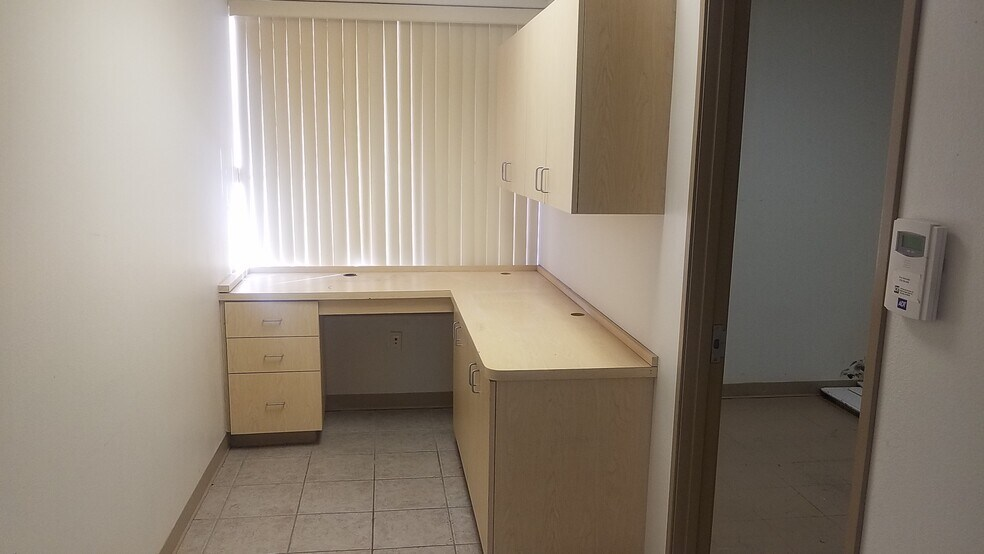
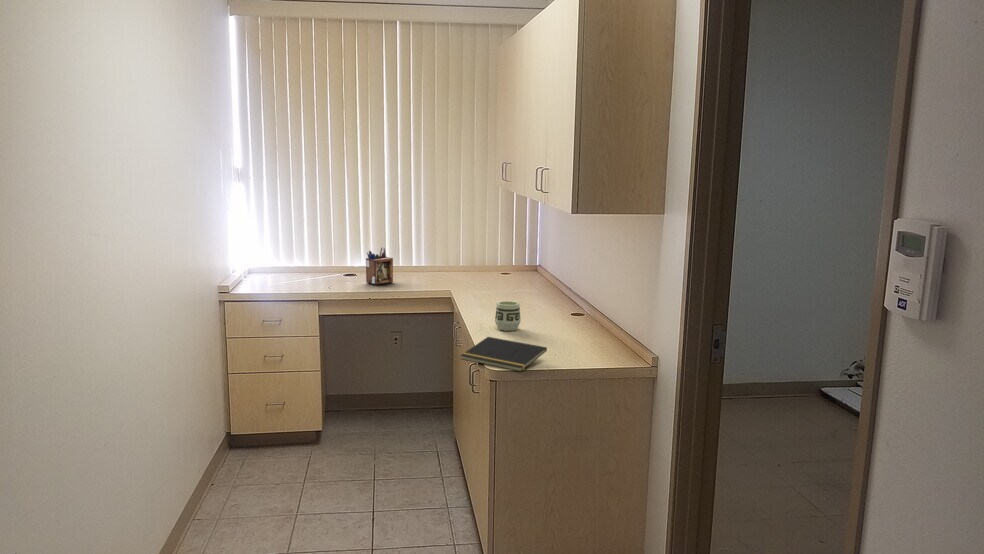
+ notepad (503, 353)
+ cup (507, 315)
+ desk organizer (379, 265)
